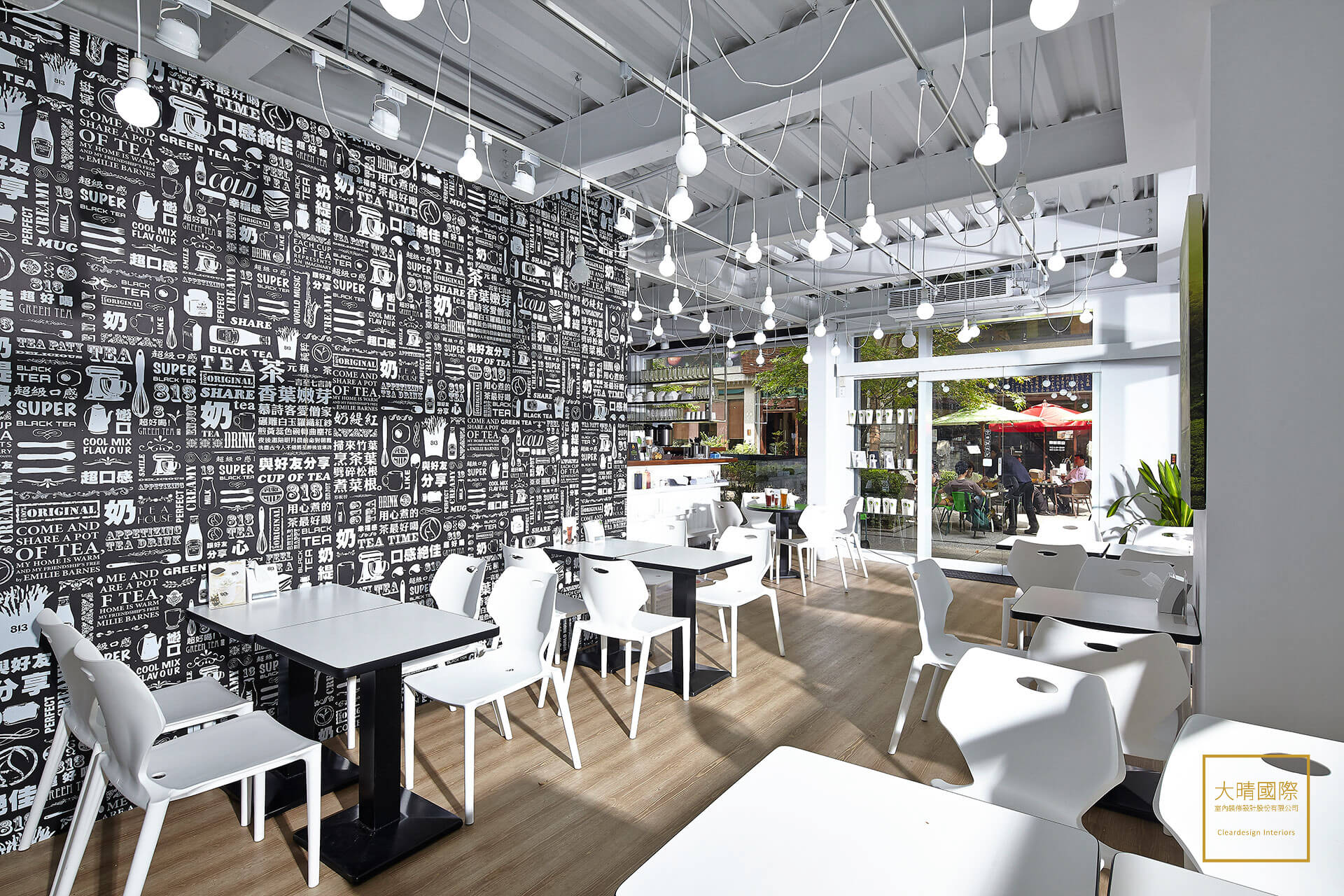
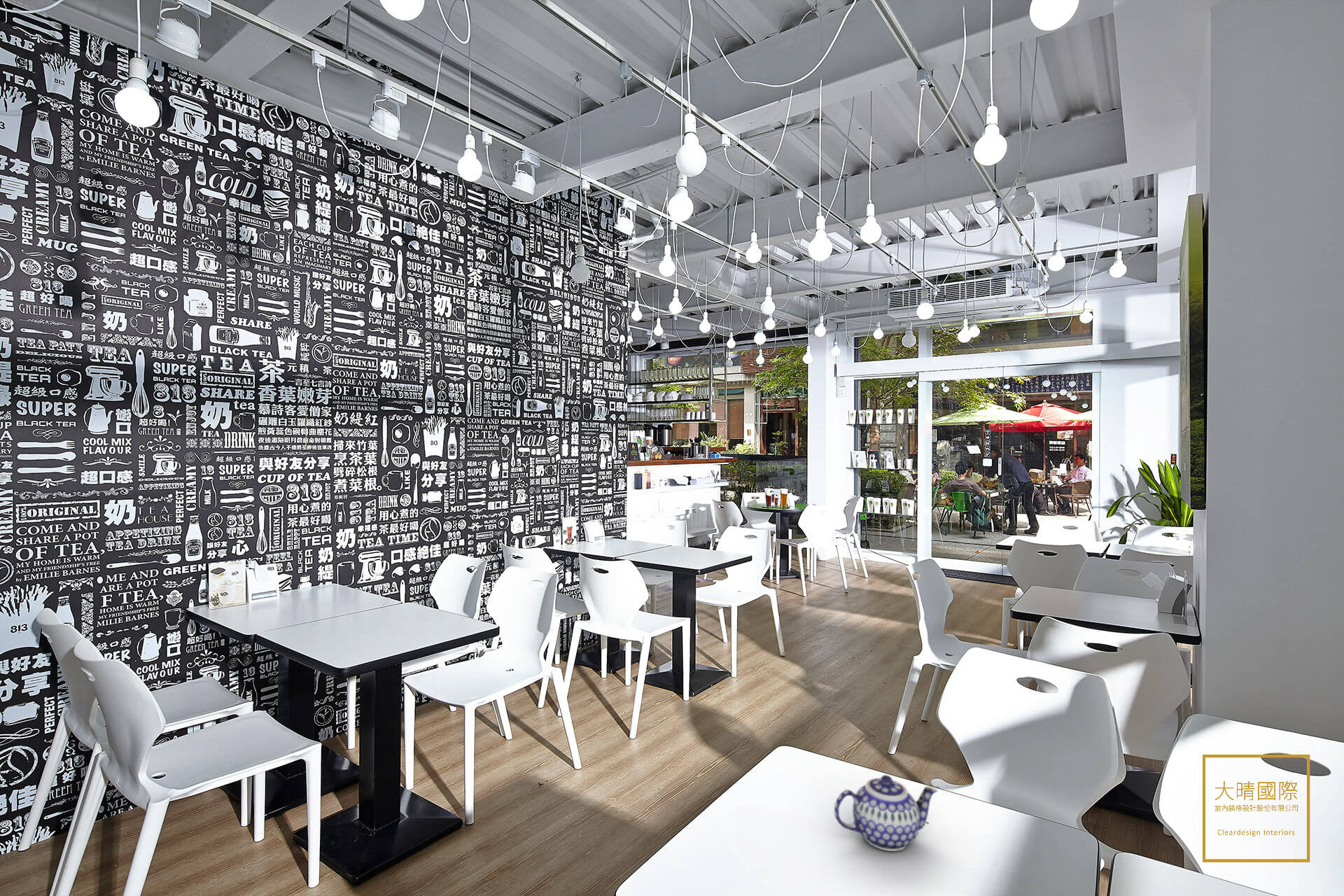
+ teapot (886, 807)
